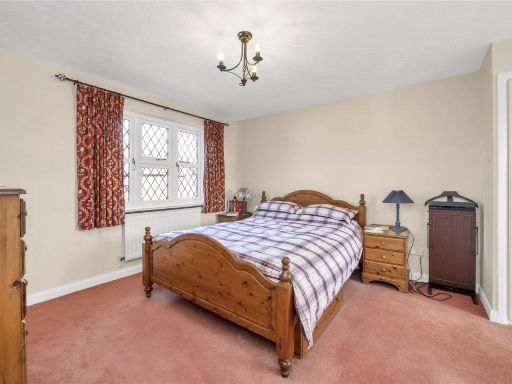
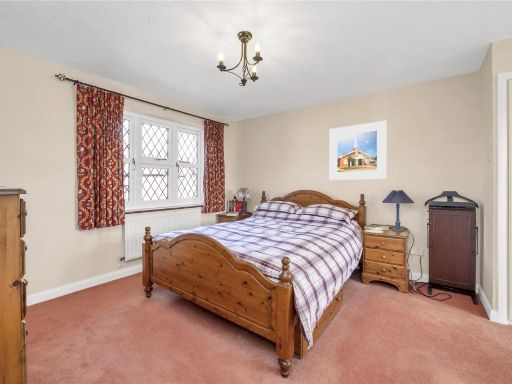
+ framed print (356, 152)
